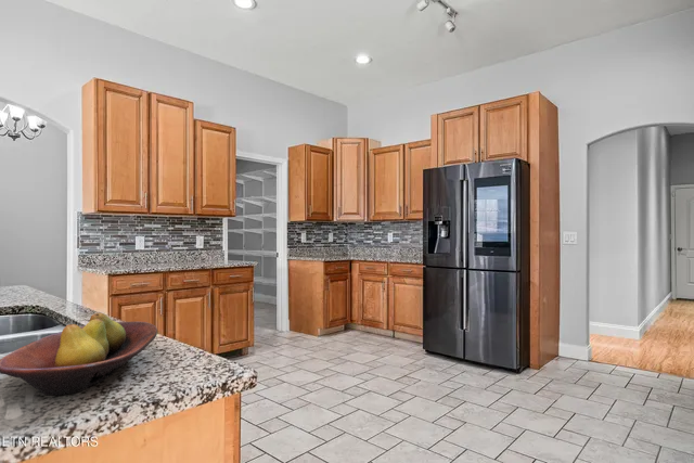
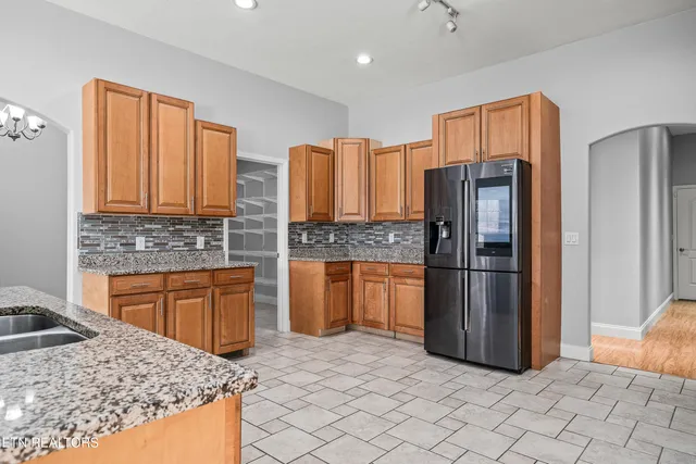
- fruit bowl (89, 344)
